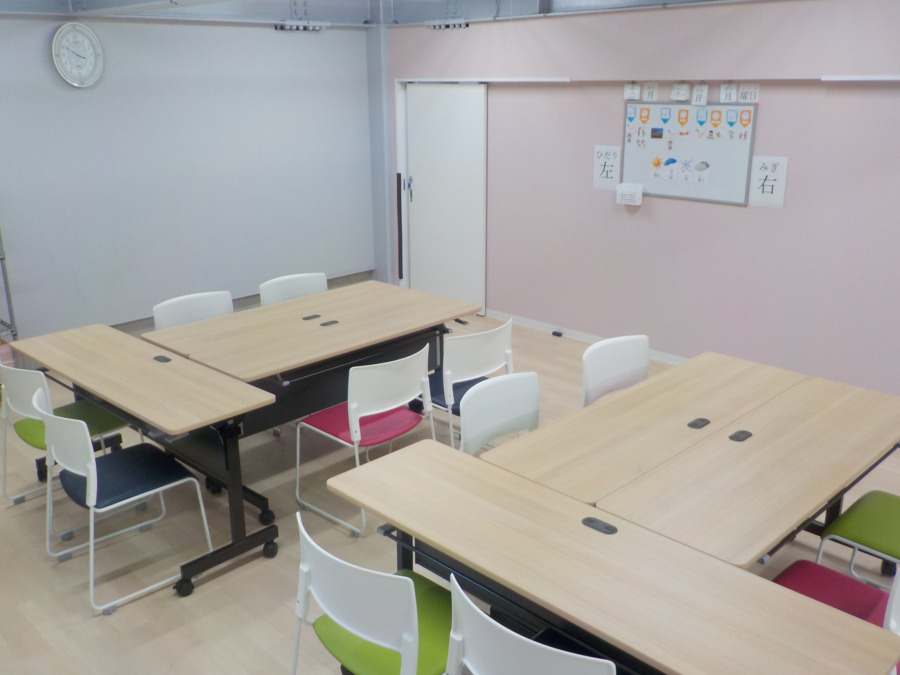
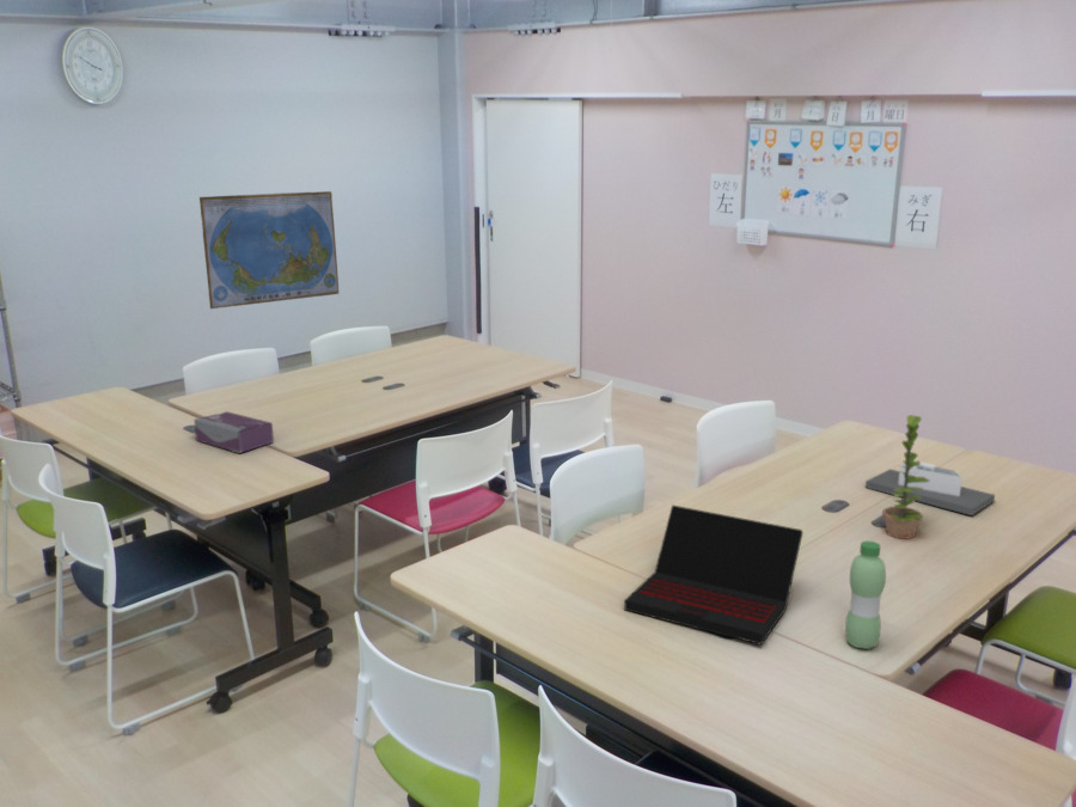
+ laptop (714, 568)
+ plant (907, 476)
+ world map (273, 247)
+ water bottle (866, 594)
+ tissue box (233, 430)
+ architectural model (930, 481)
